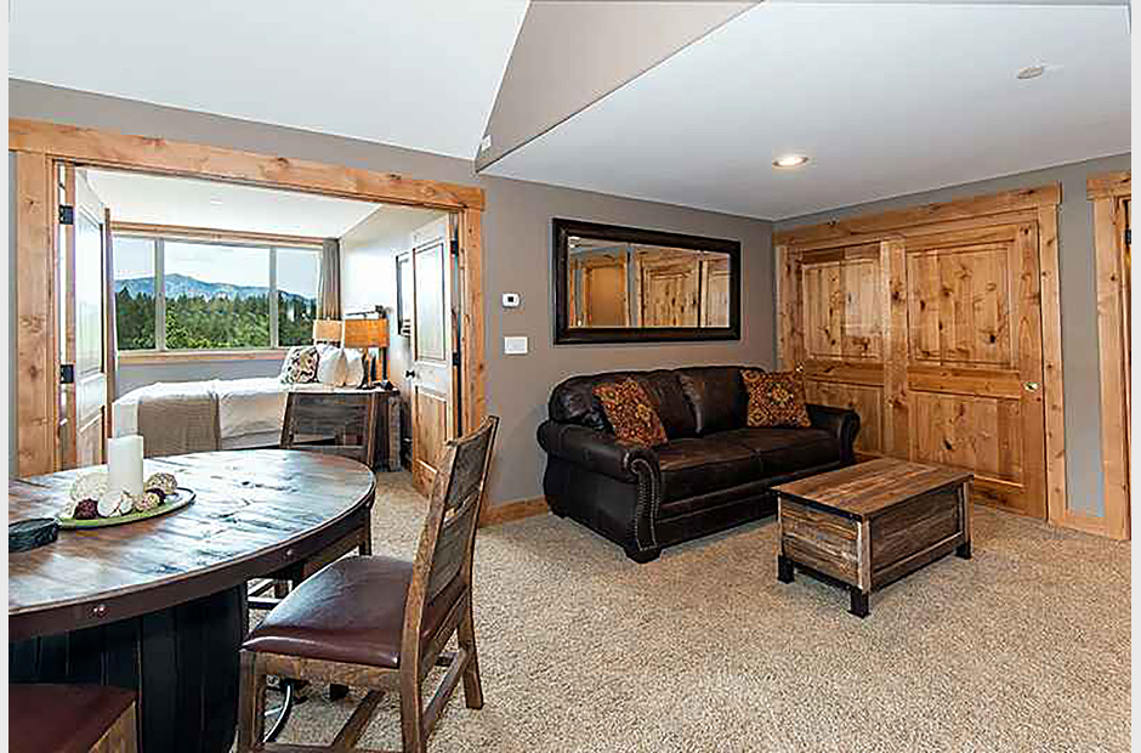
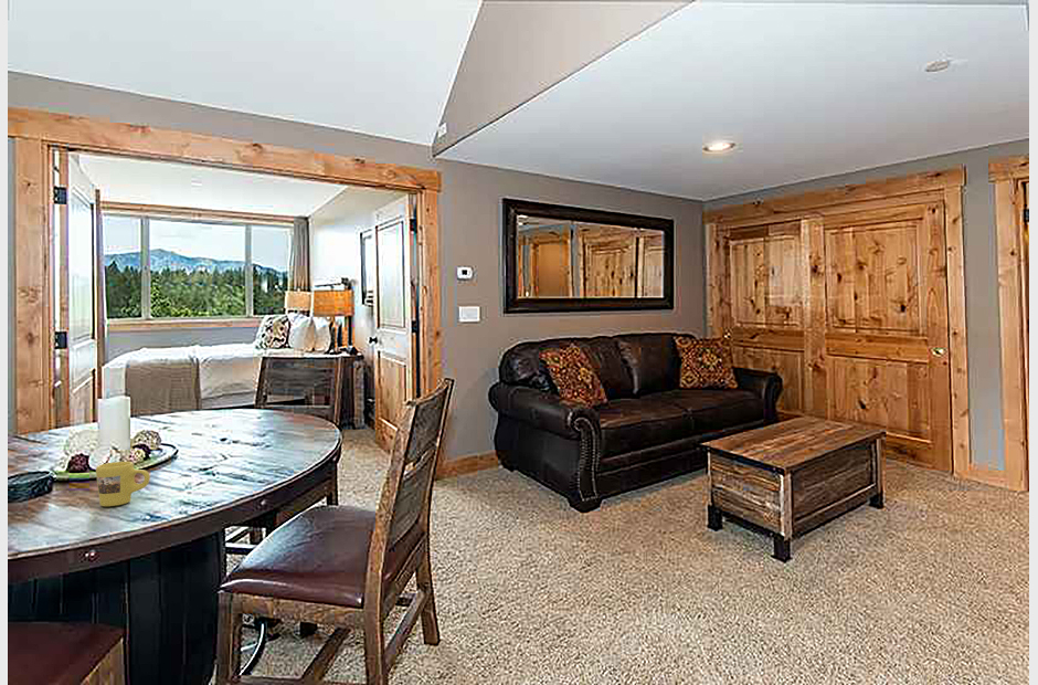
+ mug (124, 483)
